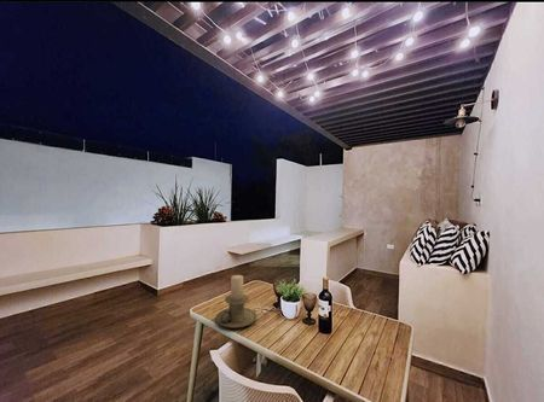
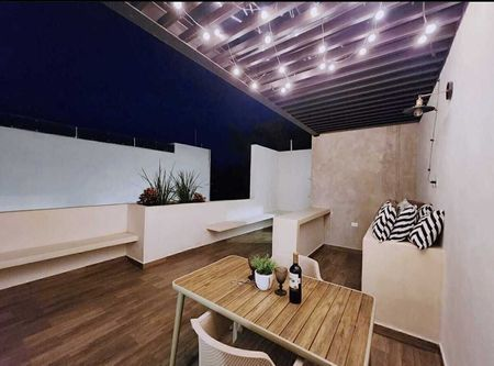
- candle holder (236, 297)
